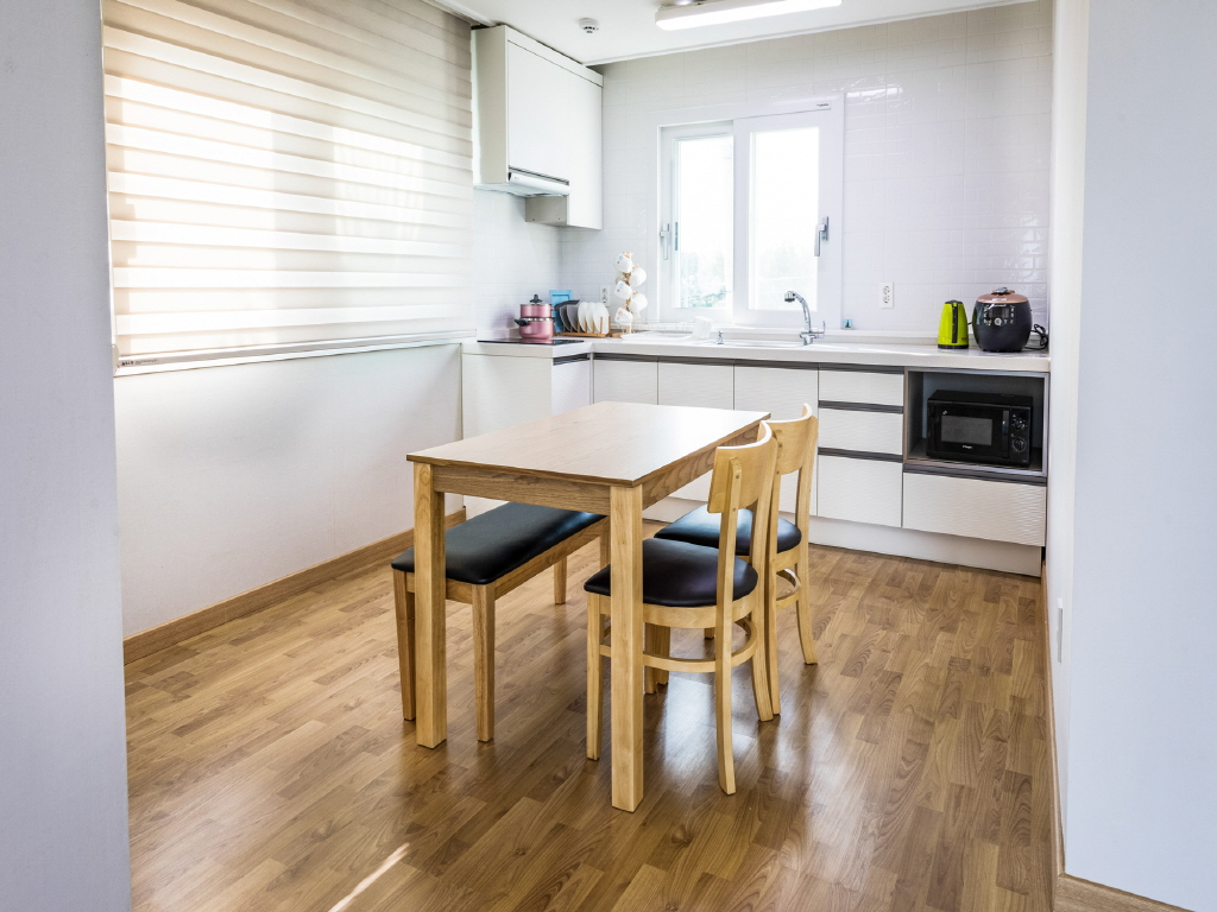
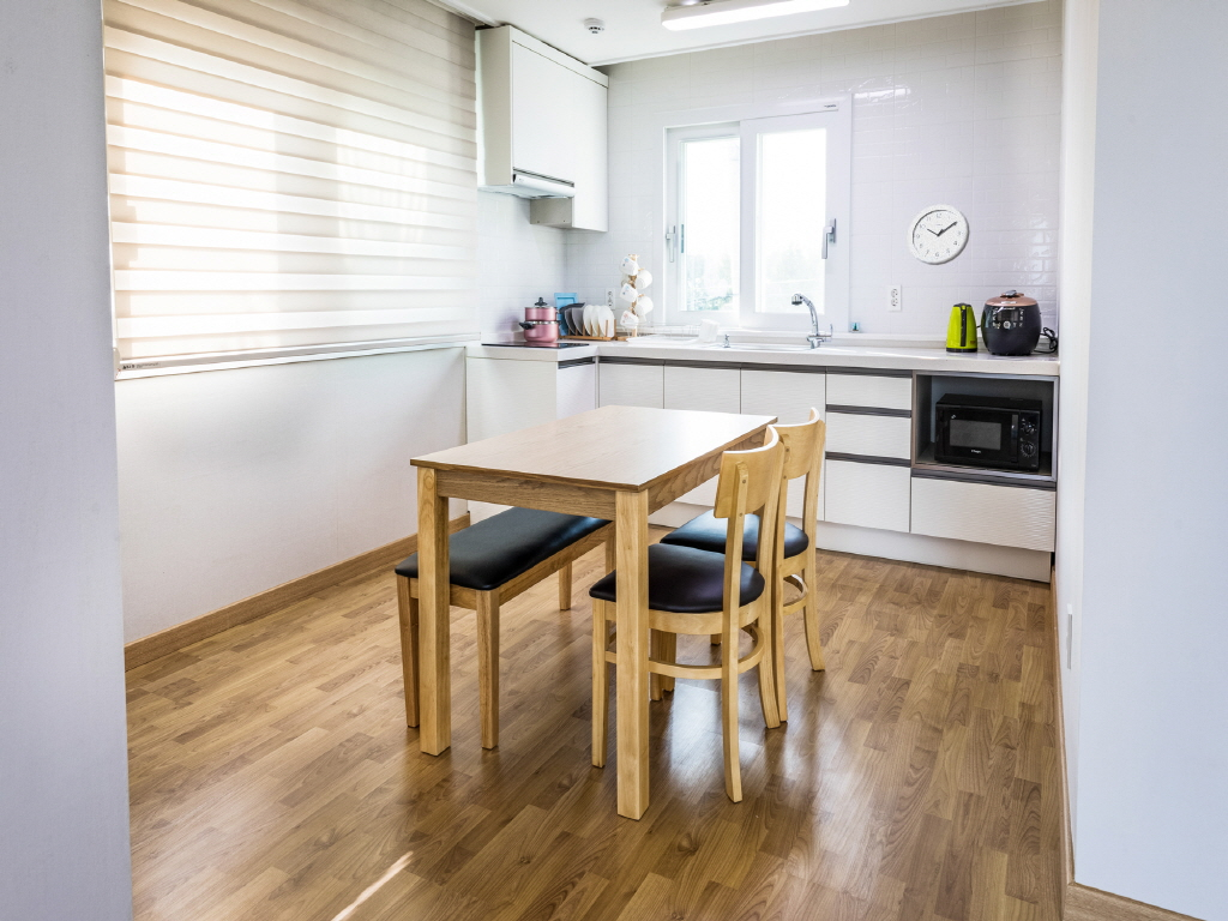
+ wall clock (938, 234)
